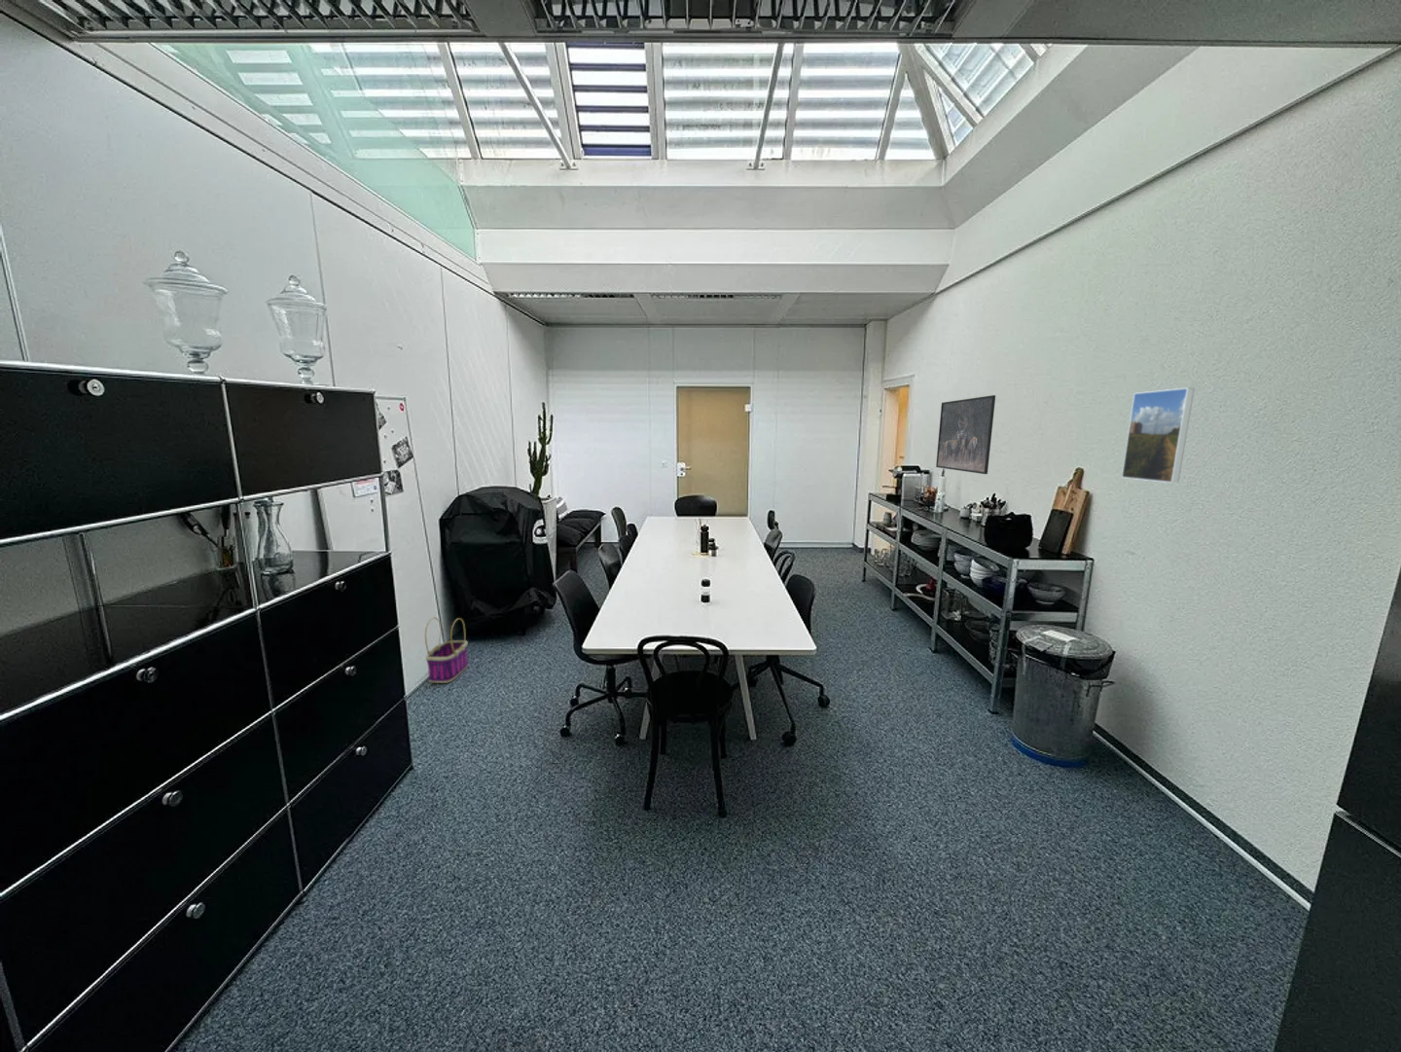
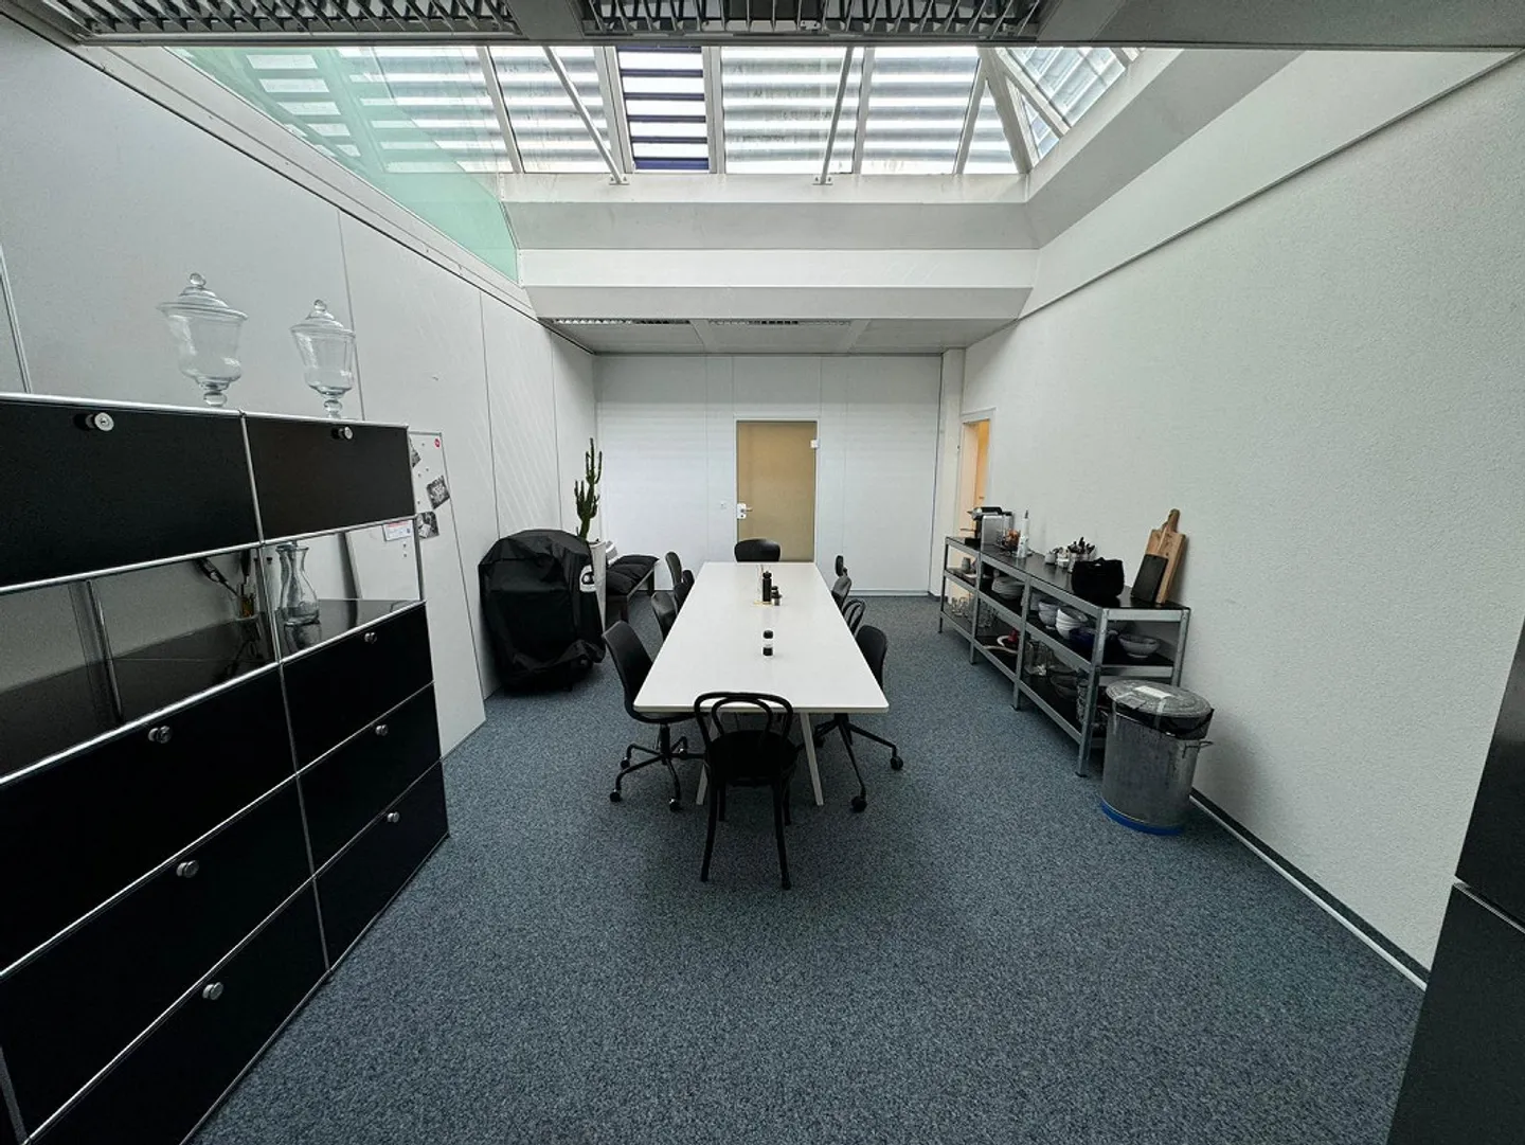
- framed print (1155, 436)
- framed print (962, 435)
- basket (446, 645)
